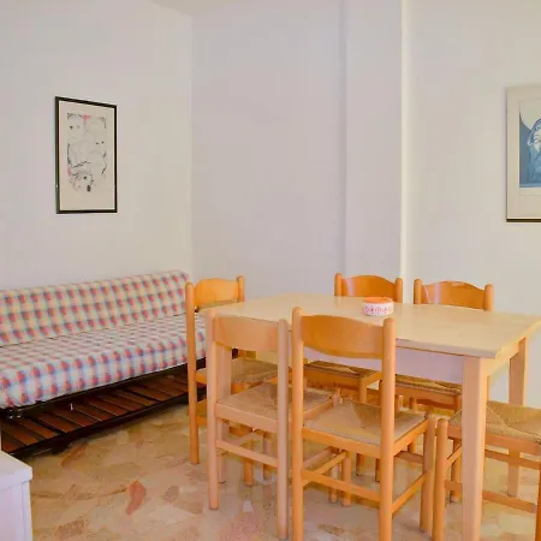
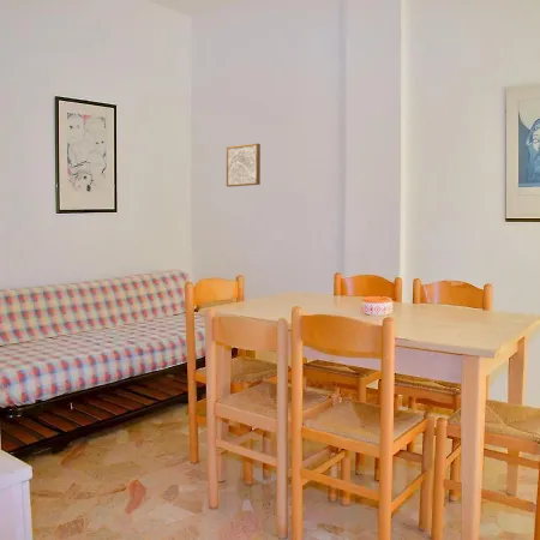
+ wall art (242, 164)
